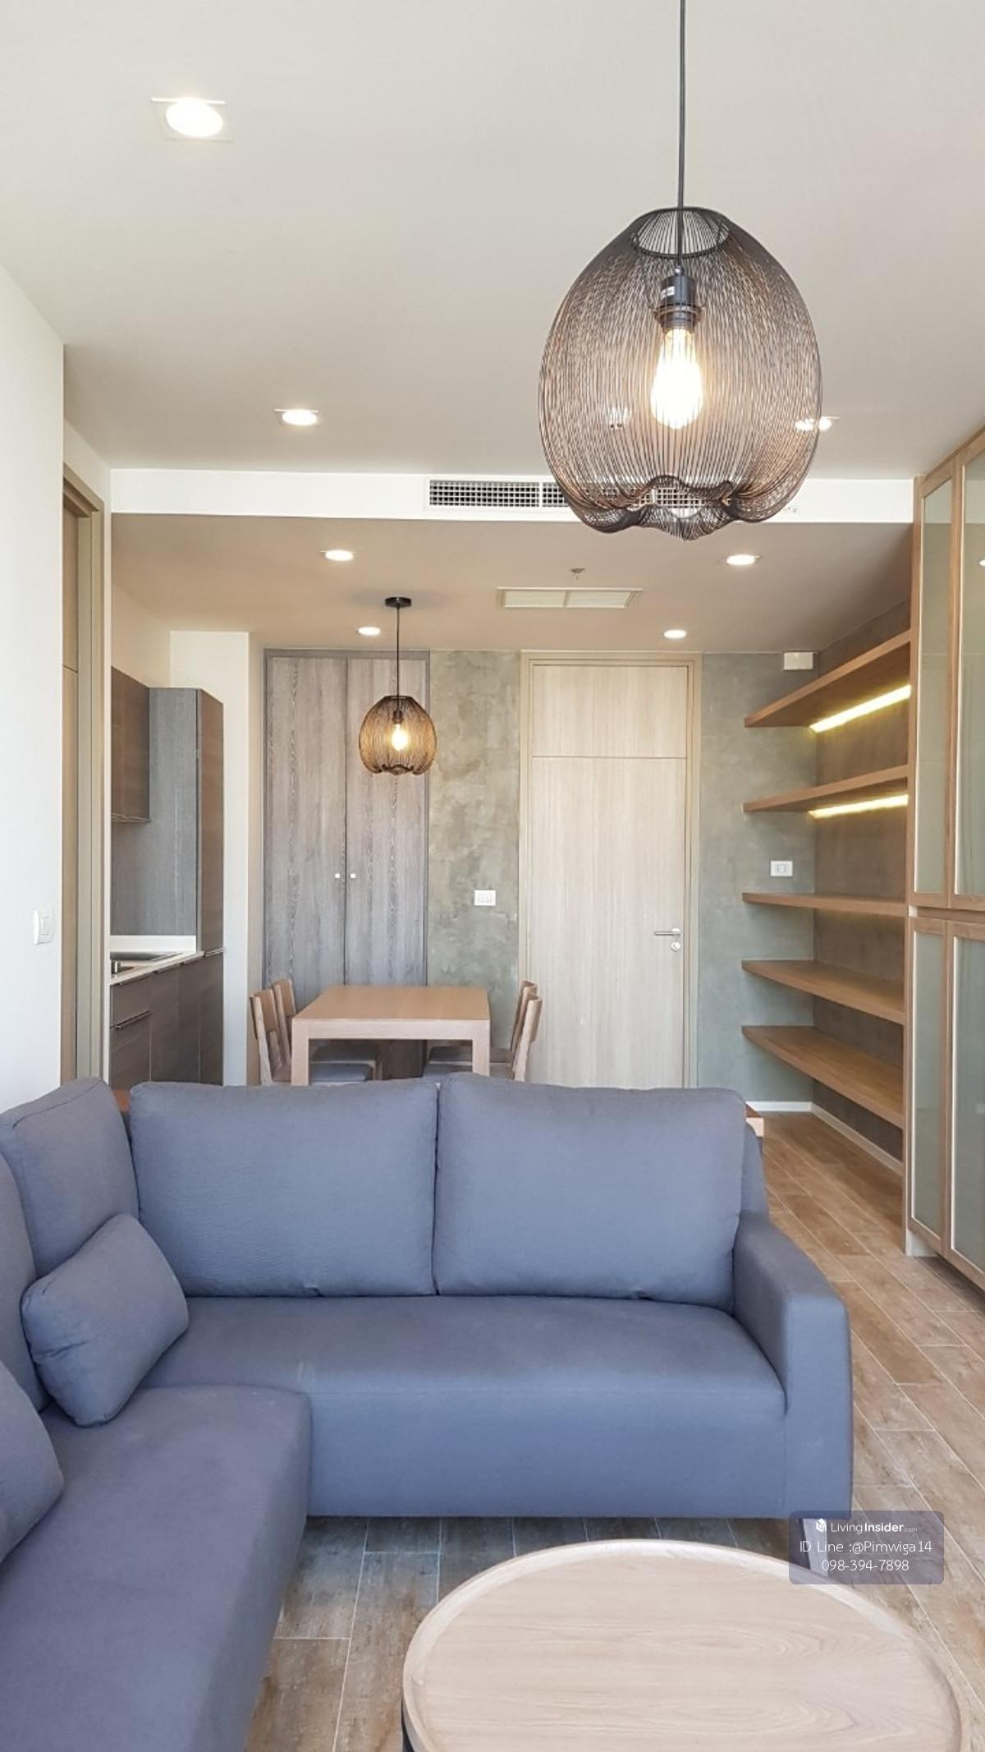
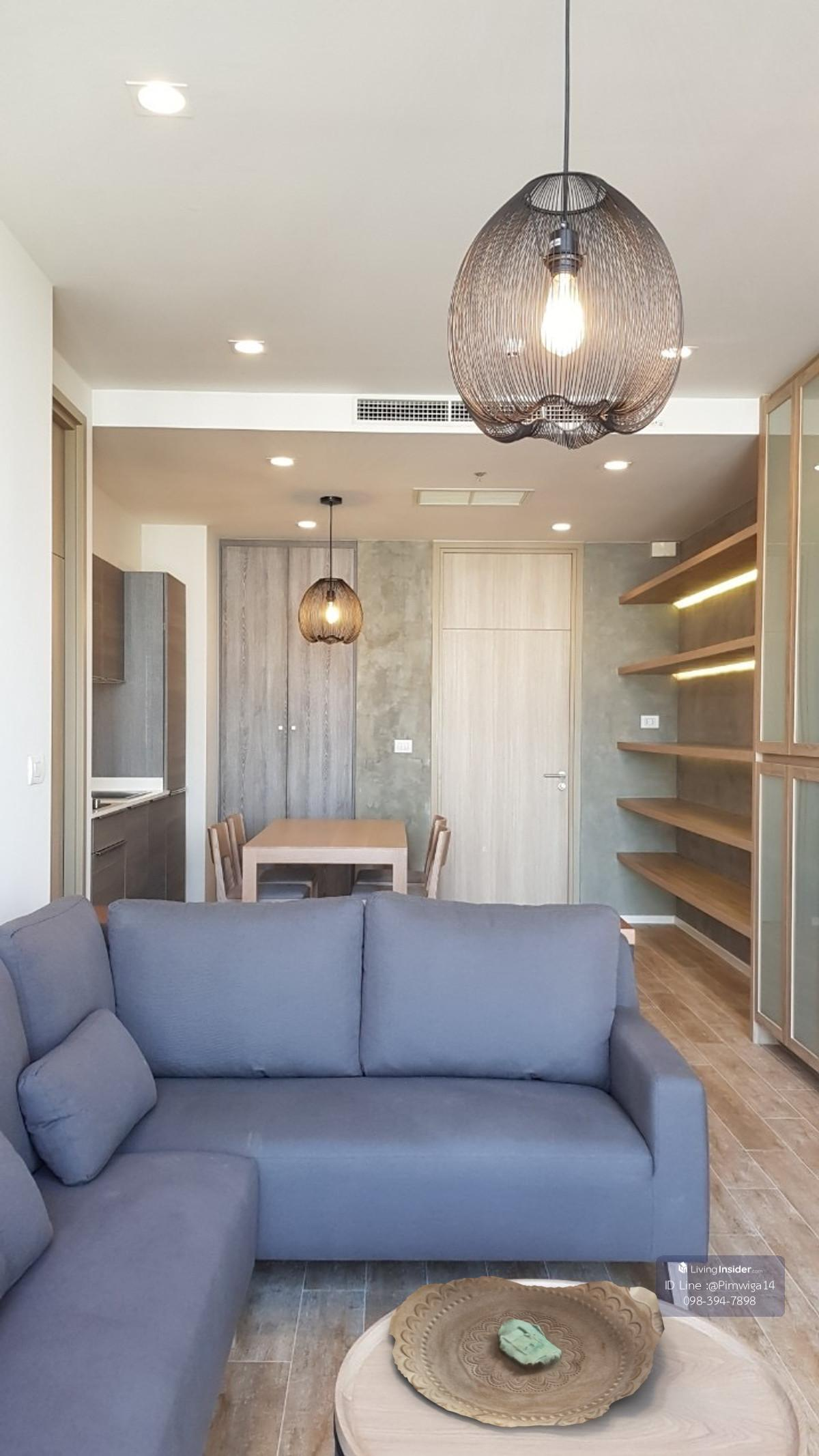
+ decorative bowl (525, 1332)
